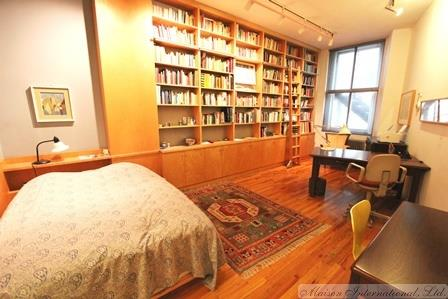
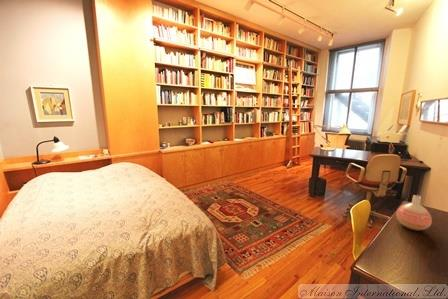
+ vase (414, 211)
